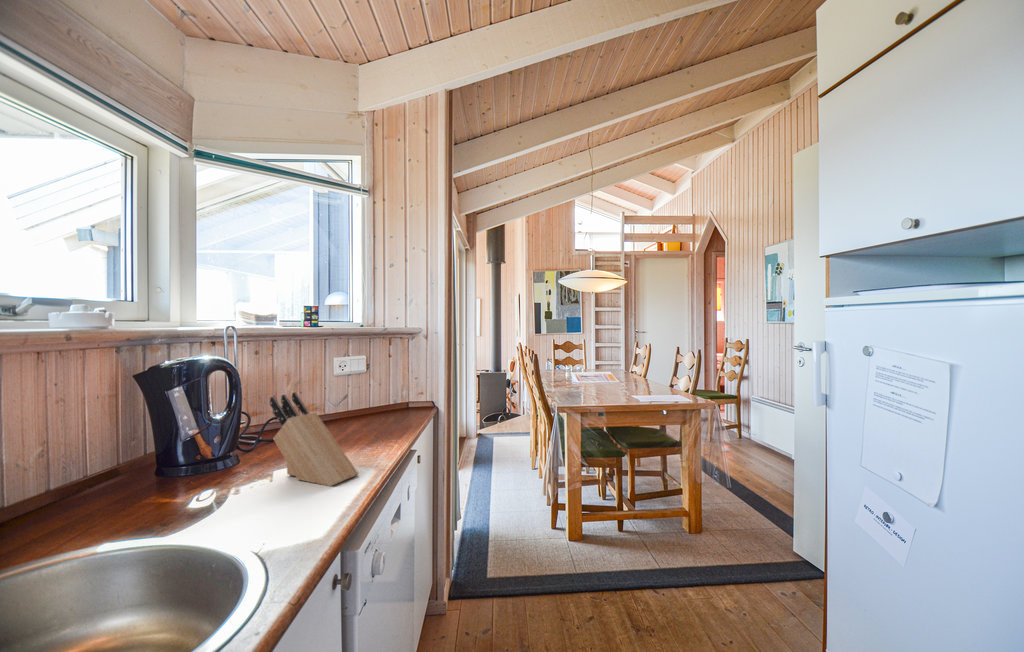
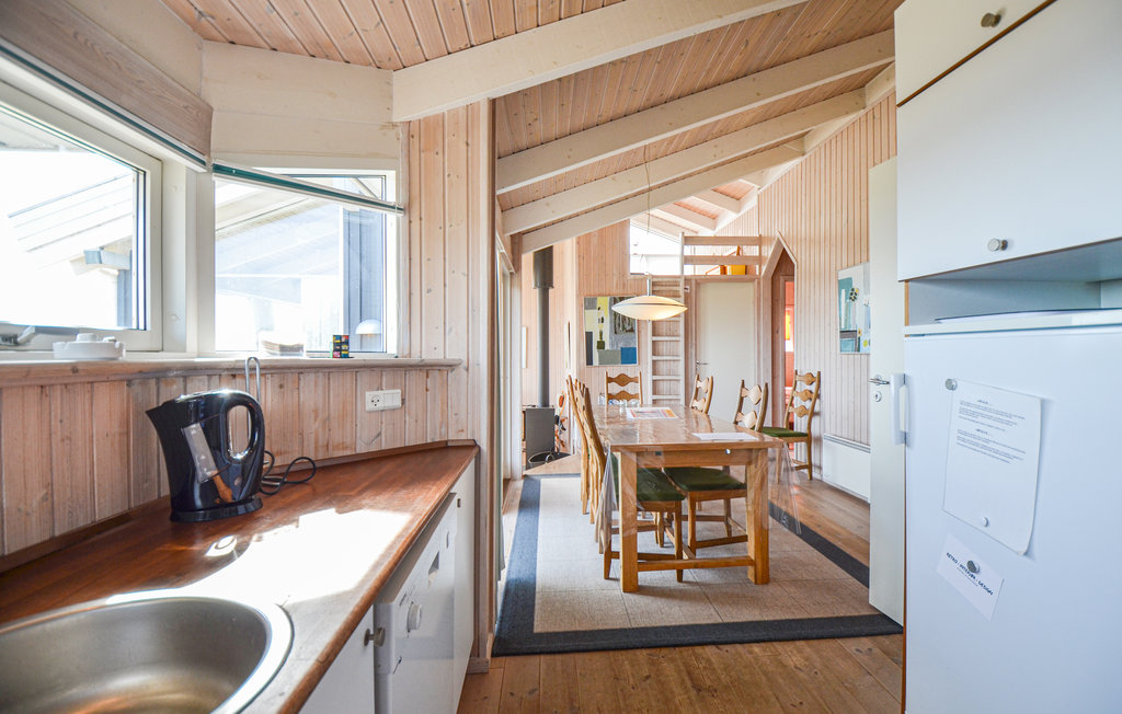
- knife block (310, 435)
